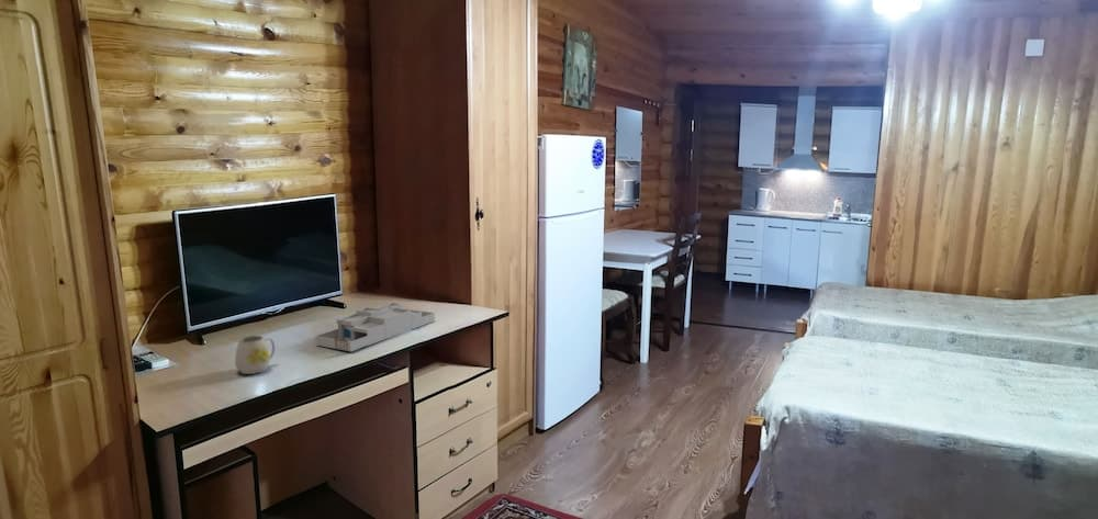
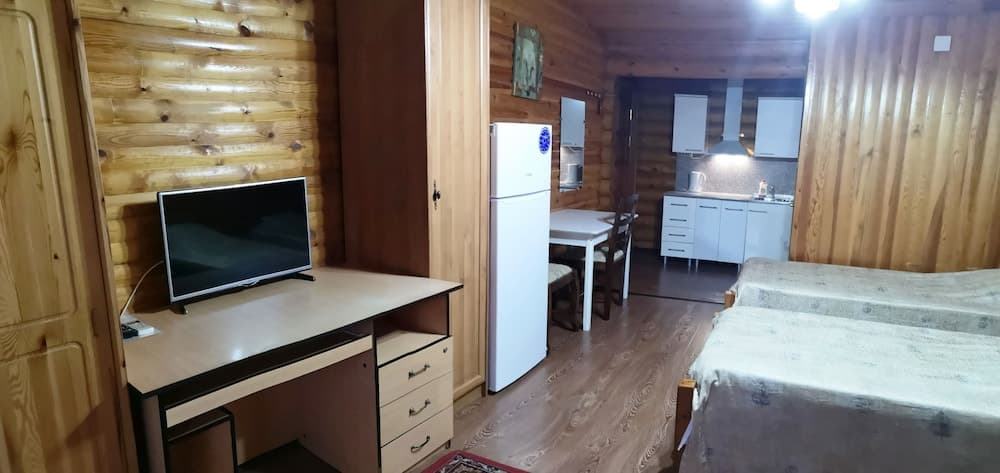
- desk organizer (379, 320)
- mug (256, 353)
